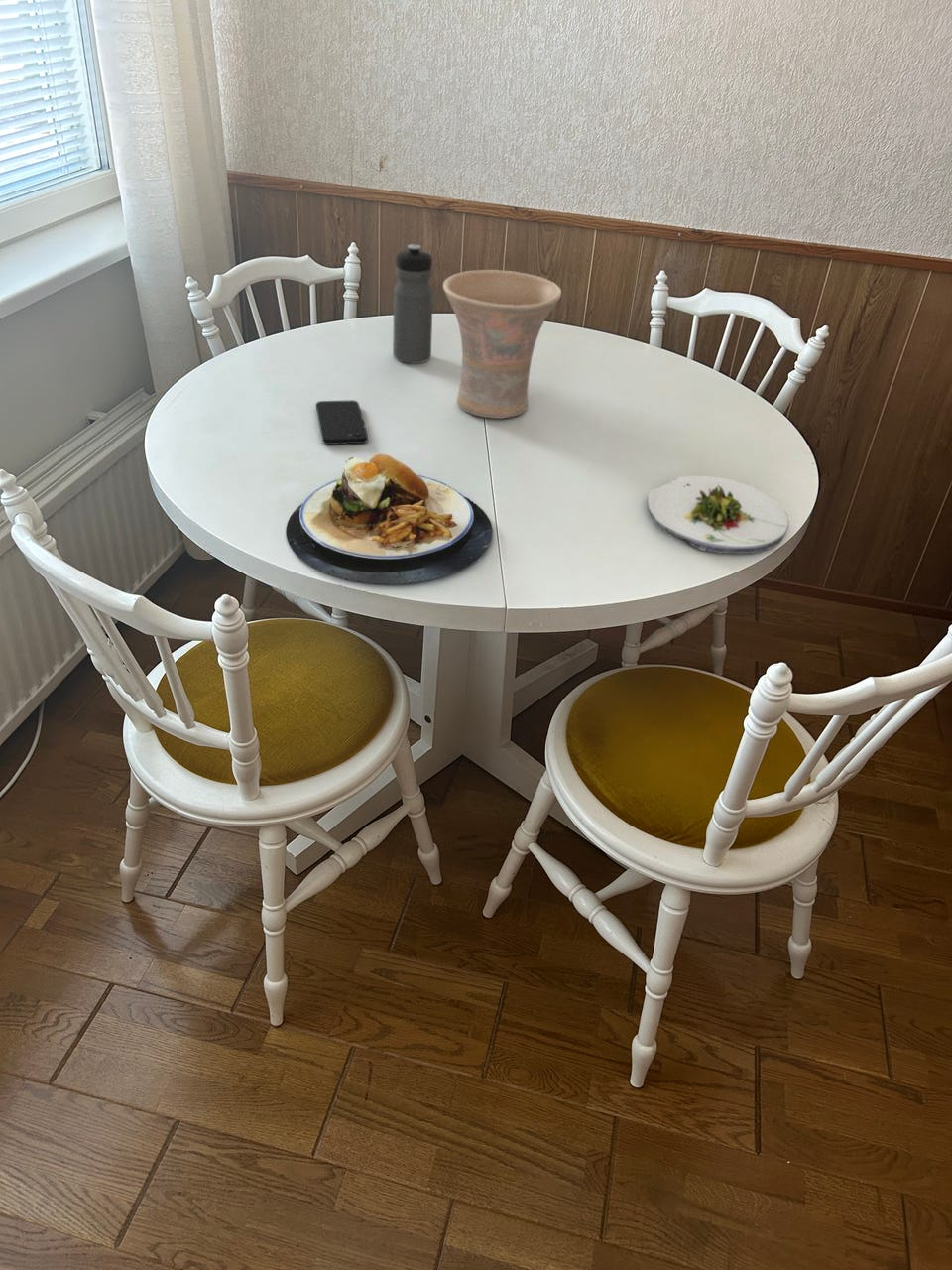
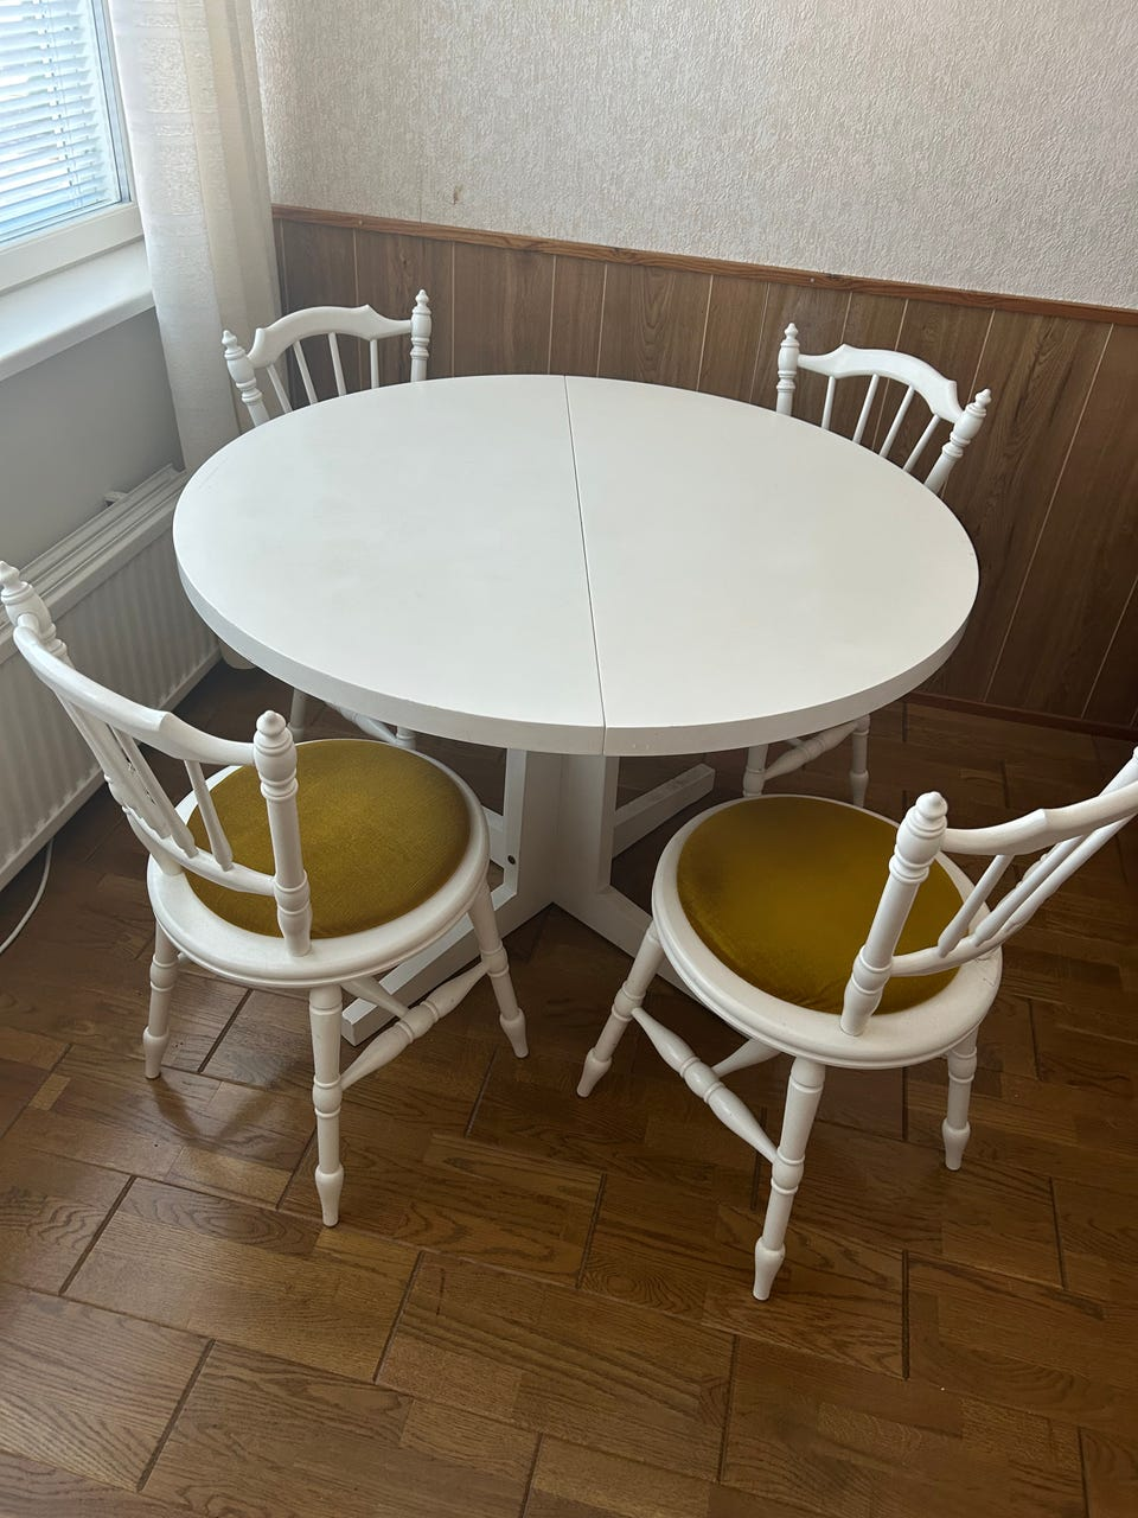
- vase (497, 347)
- smartphone (341, 421)
- water bottle (413, 303)
- plate (390, 502)
- salad plate (720, 505)
